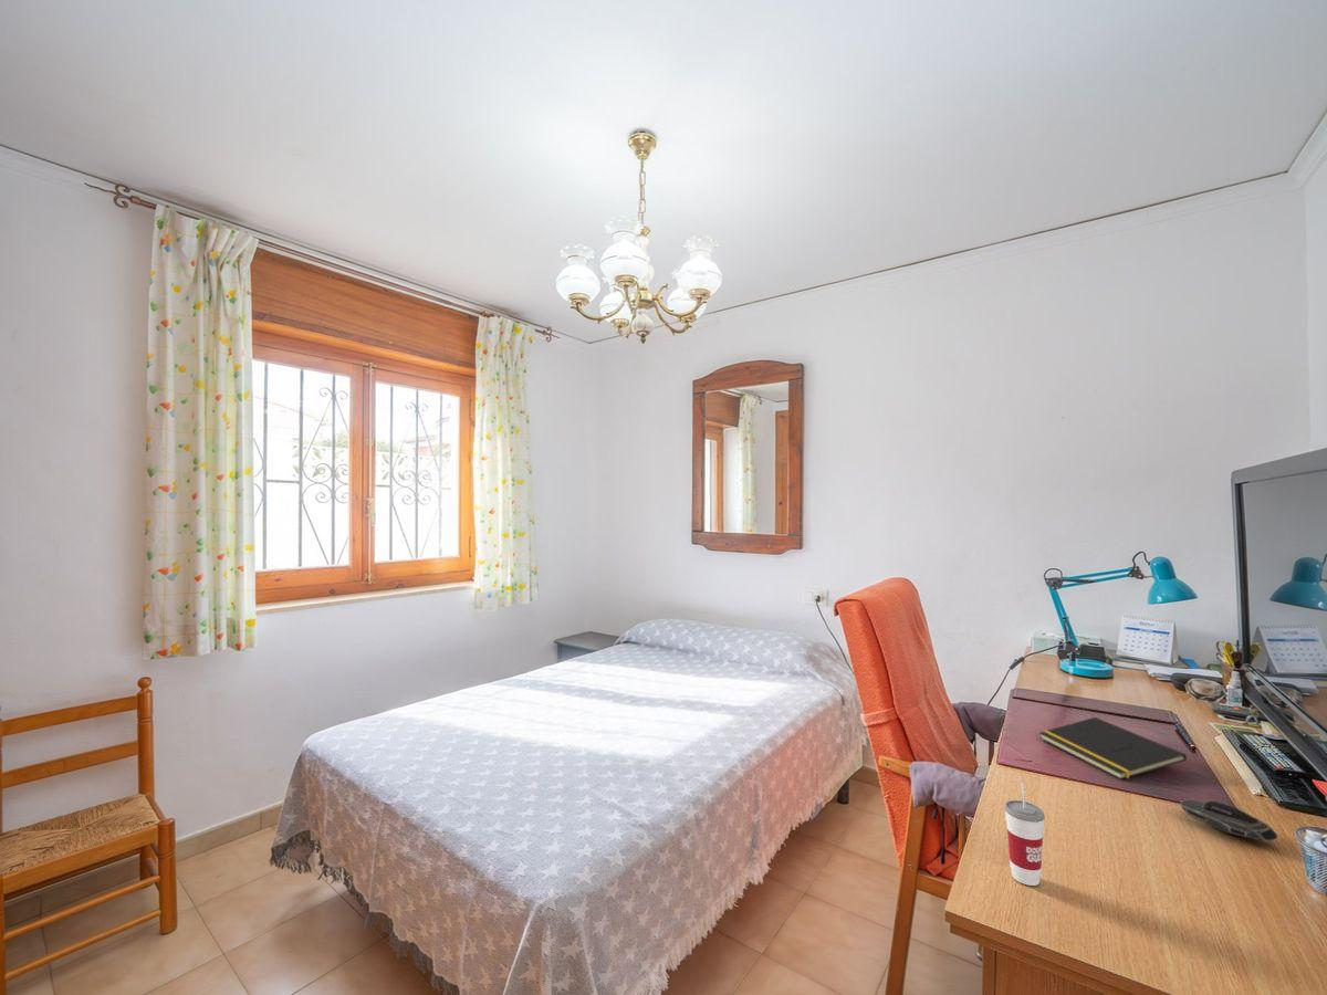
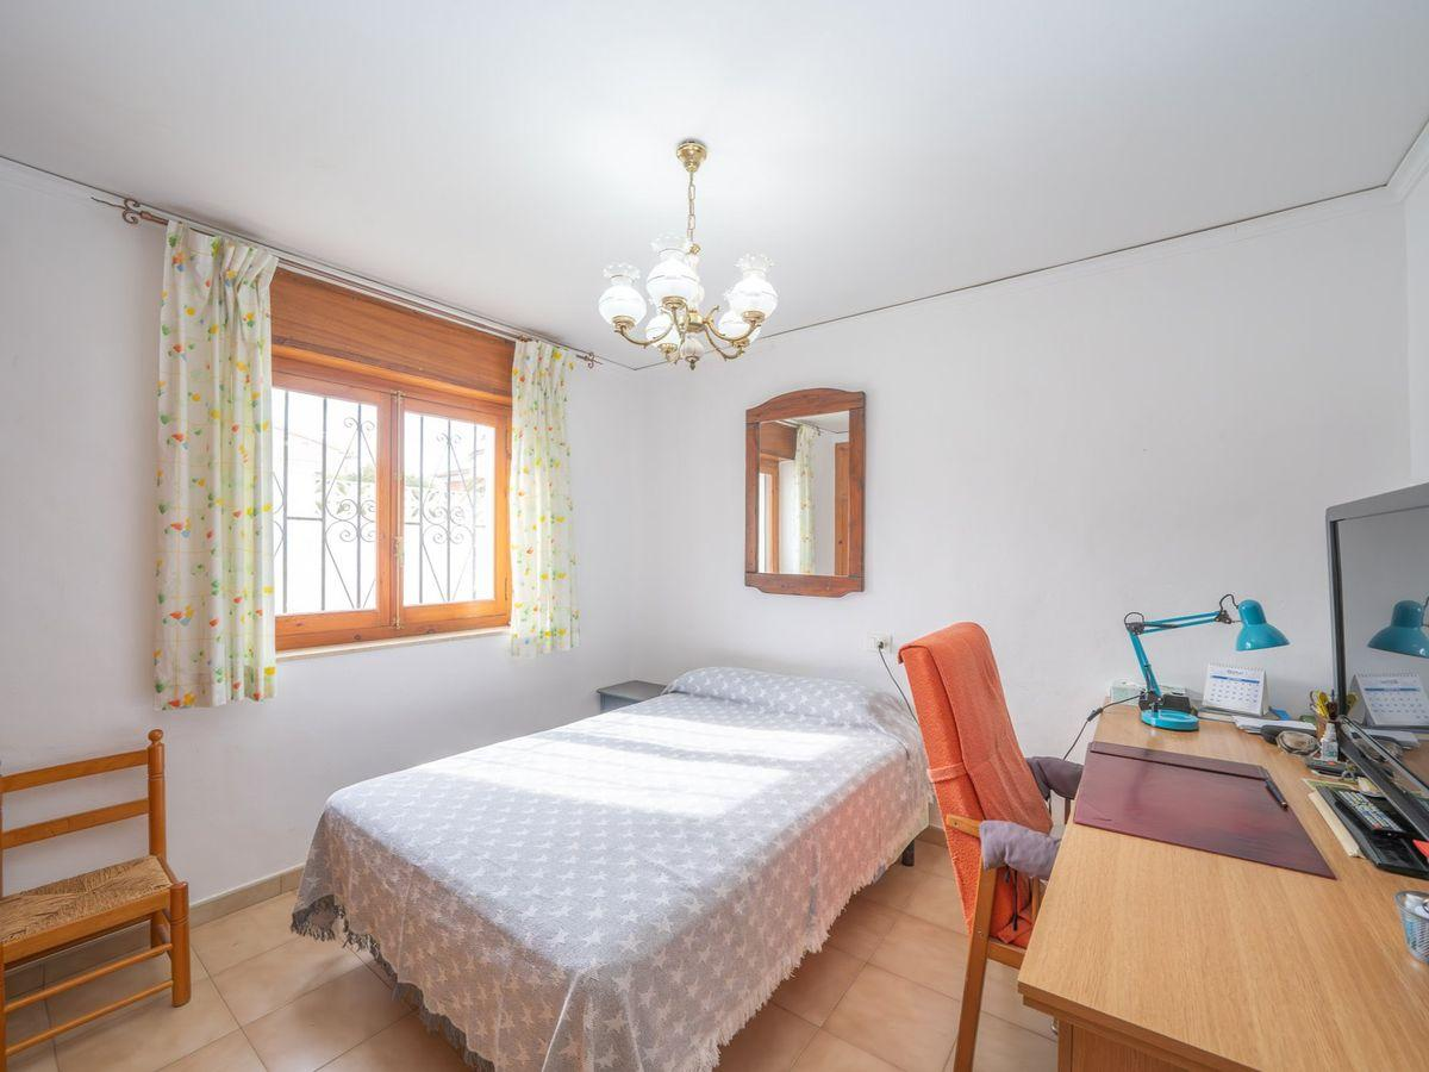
- cup (1024, 830)
- computer mouse (1226, 818)
- notepad (1107, 745)
